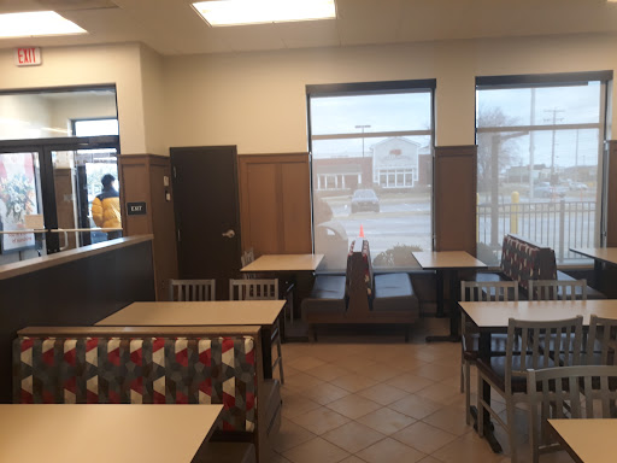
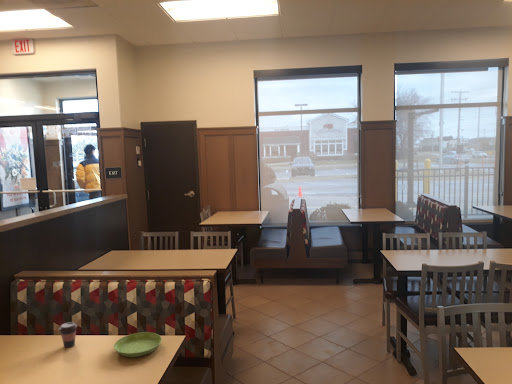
+ saucer (138, 345)
+ coffee cup (68, 335)
